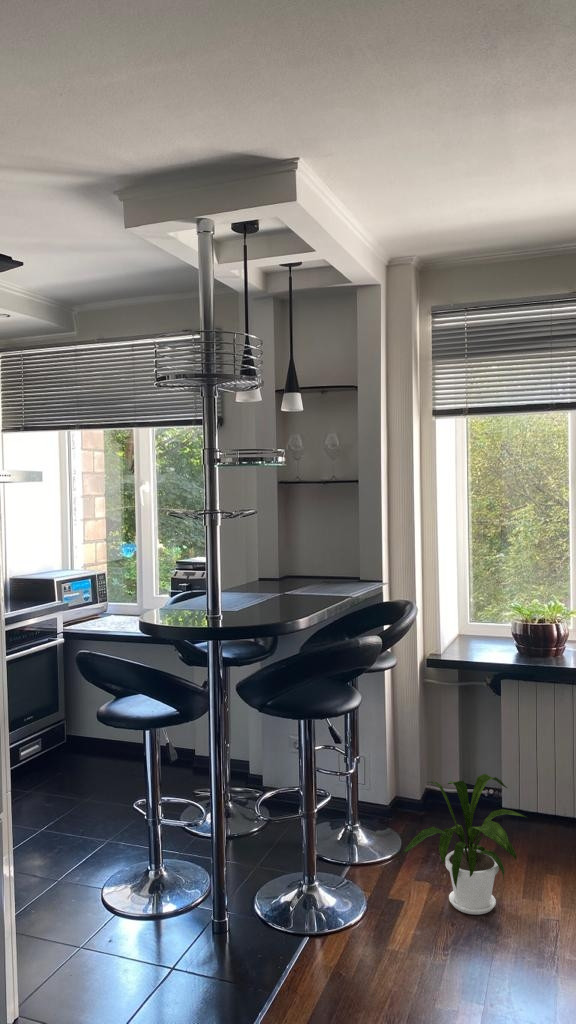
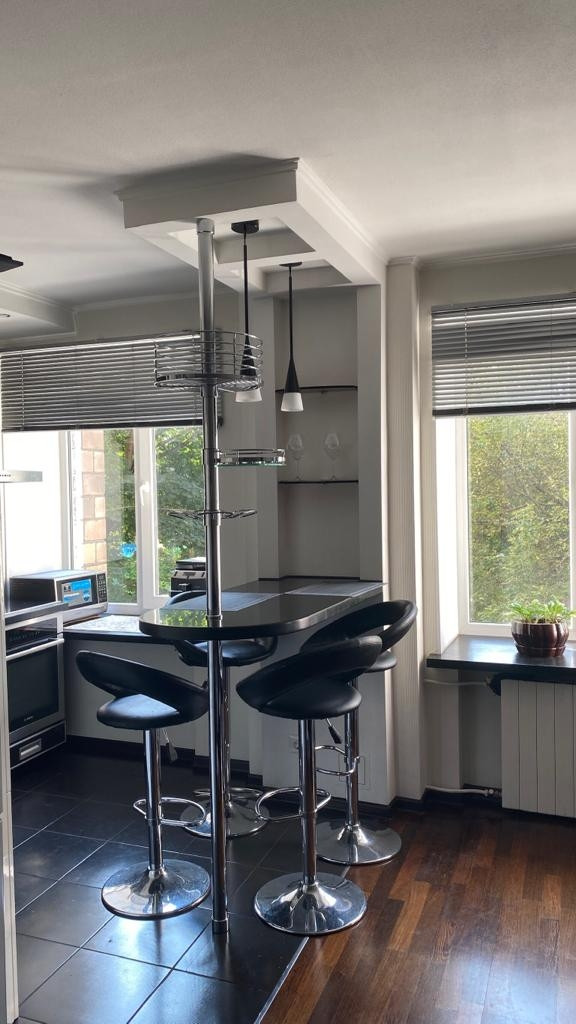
- house plant (471, 838)
